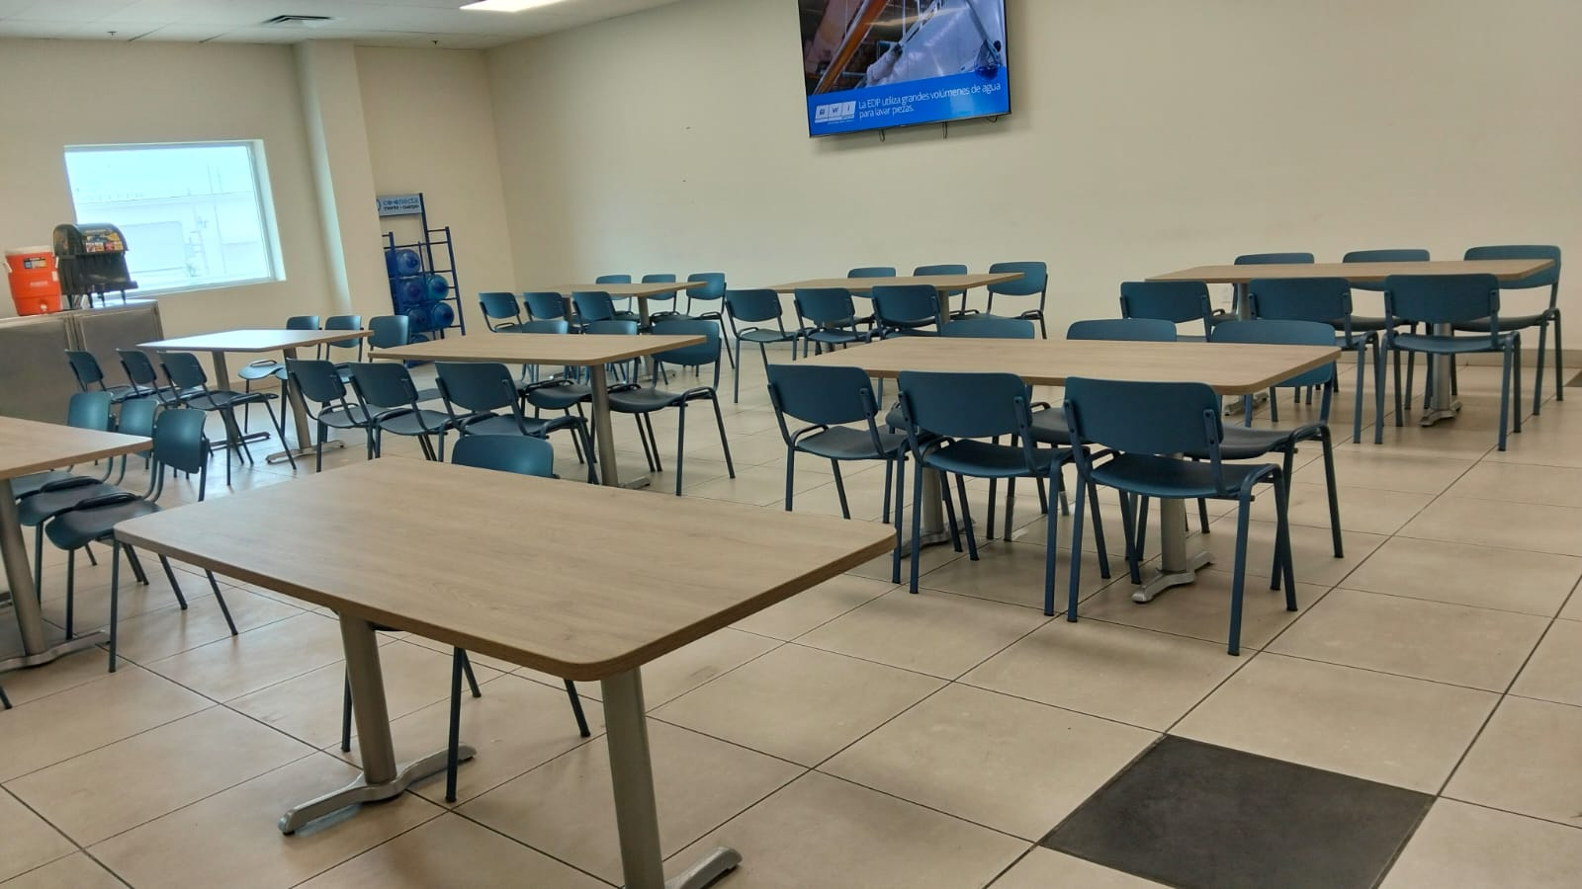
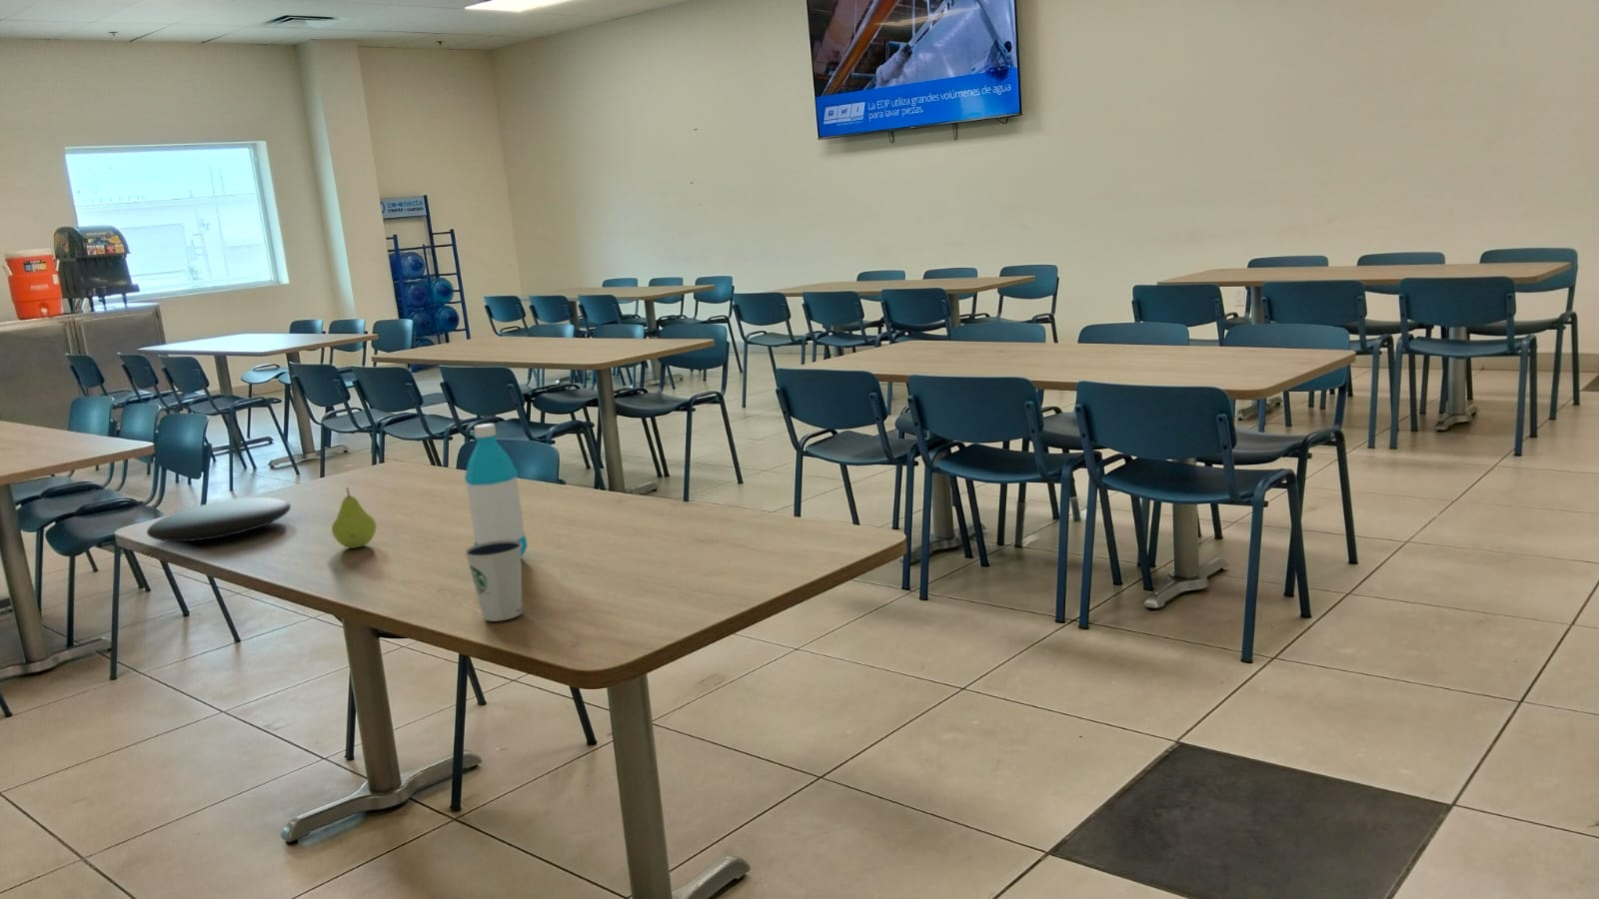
+ fruit (351, 517)
+ water bottle (494, 494)
+ plate (220, 518)
+ dixie cup (497, 582)
